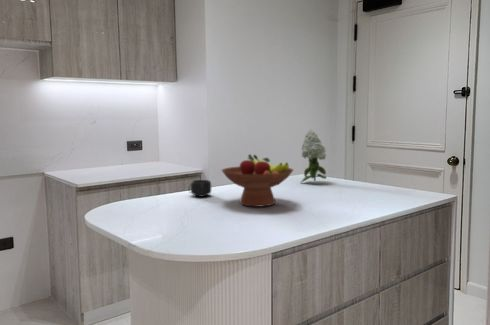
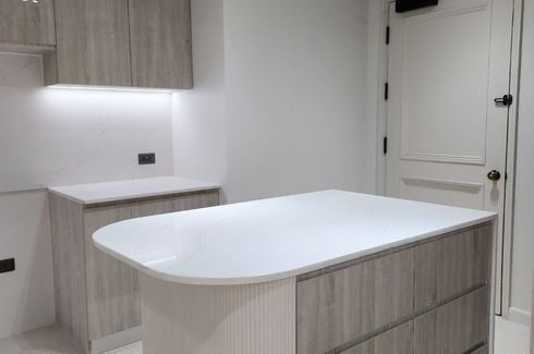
- flower (313, 156)
- fruit bowl (257, 180)
- mug (199, 188)
